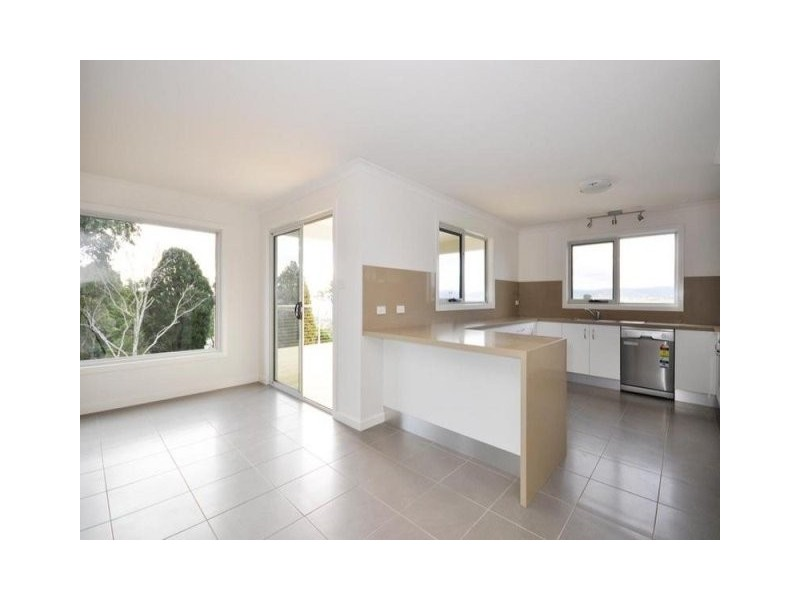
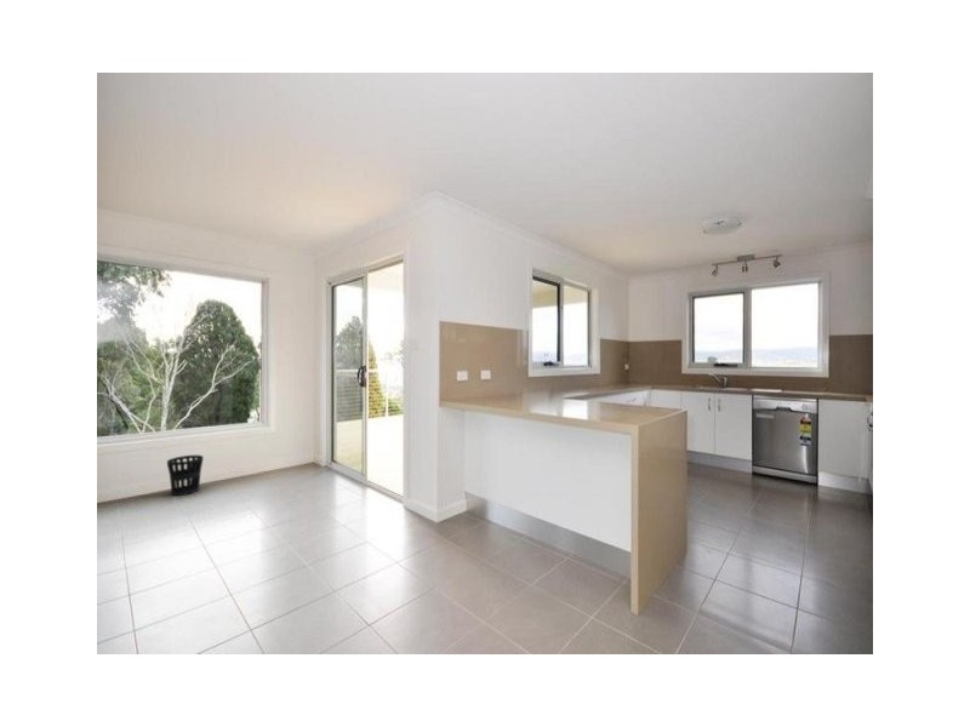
+ wastebasket (186, 475)
